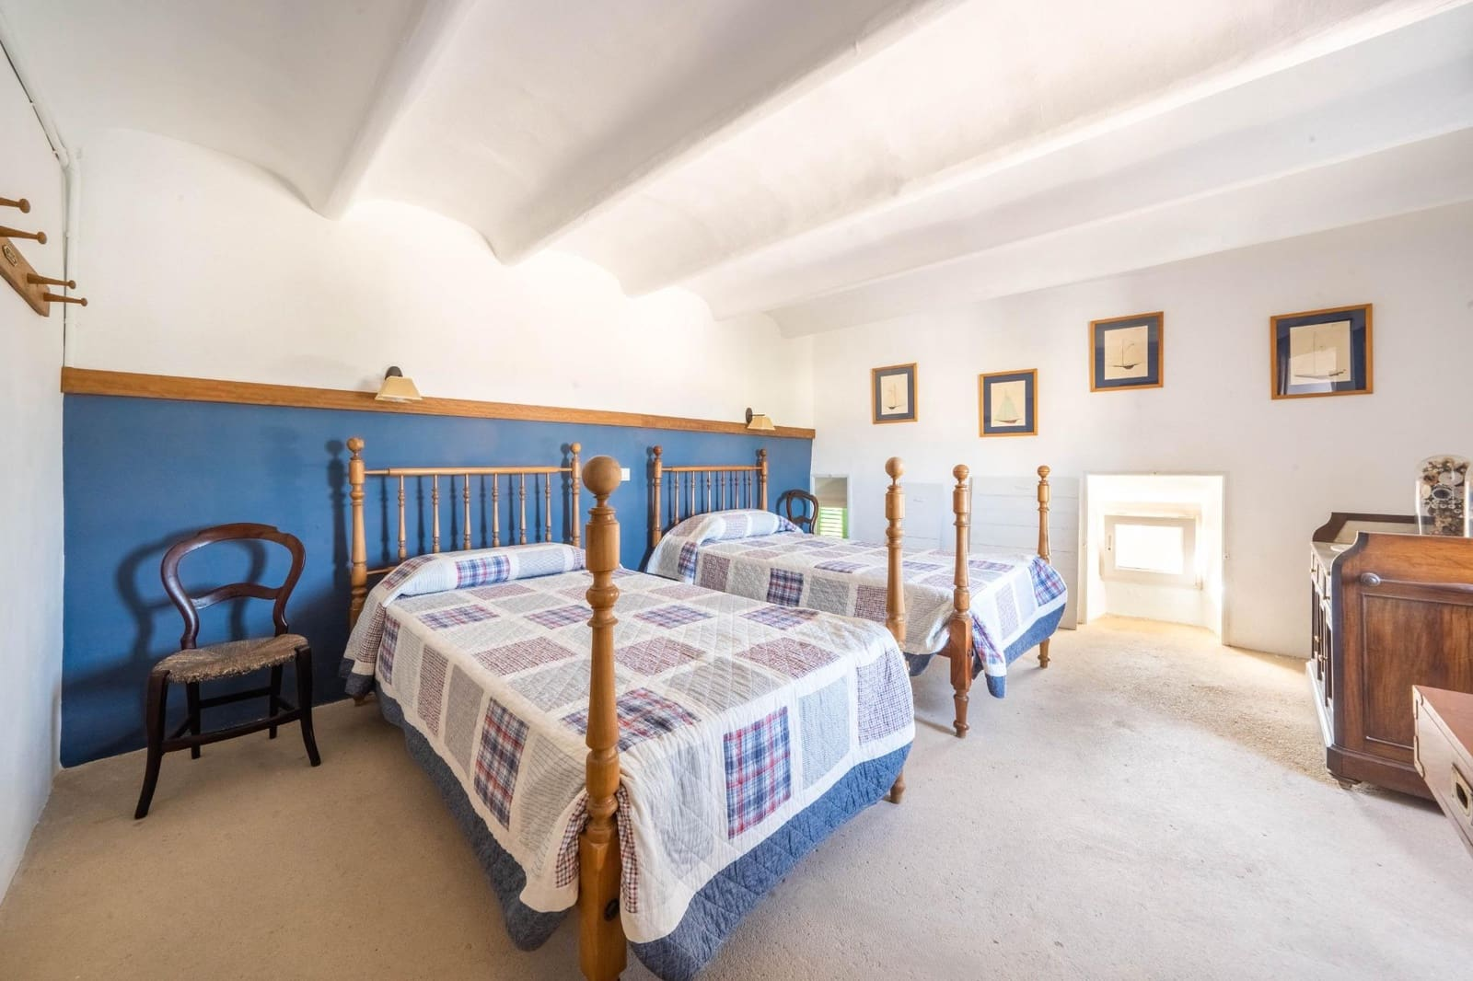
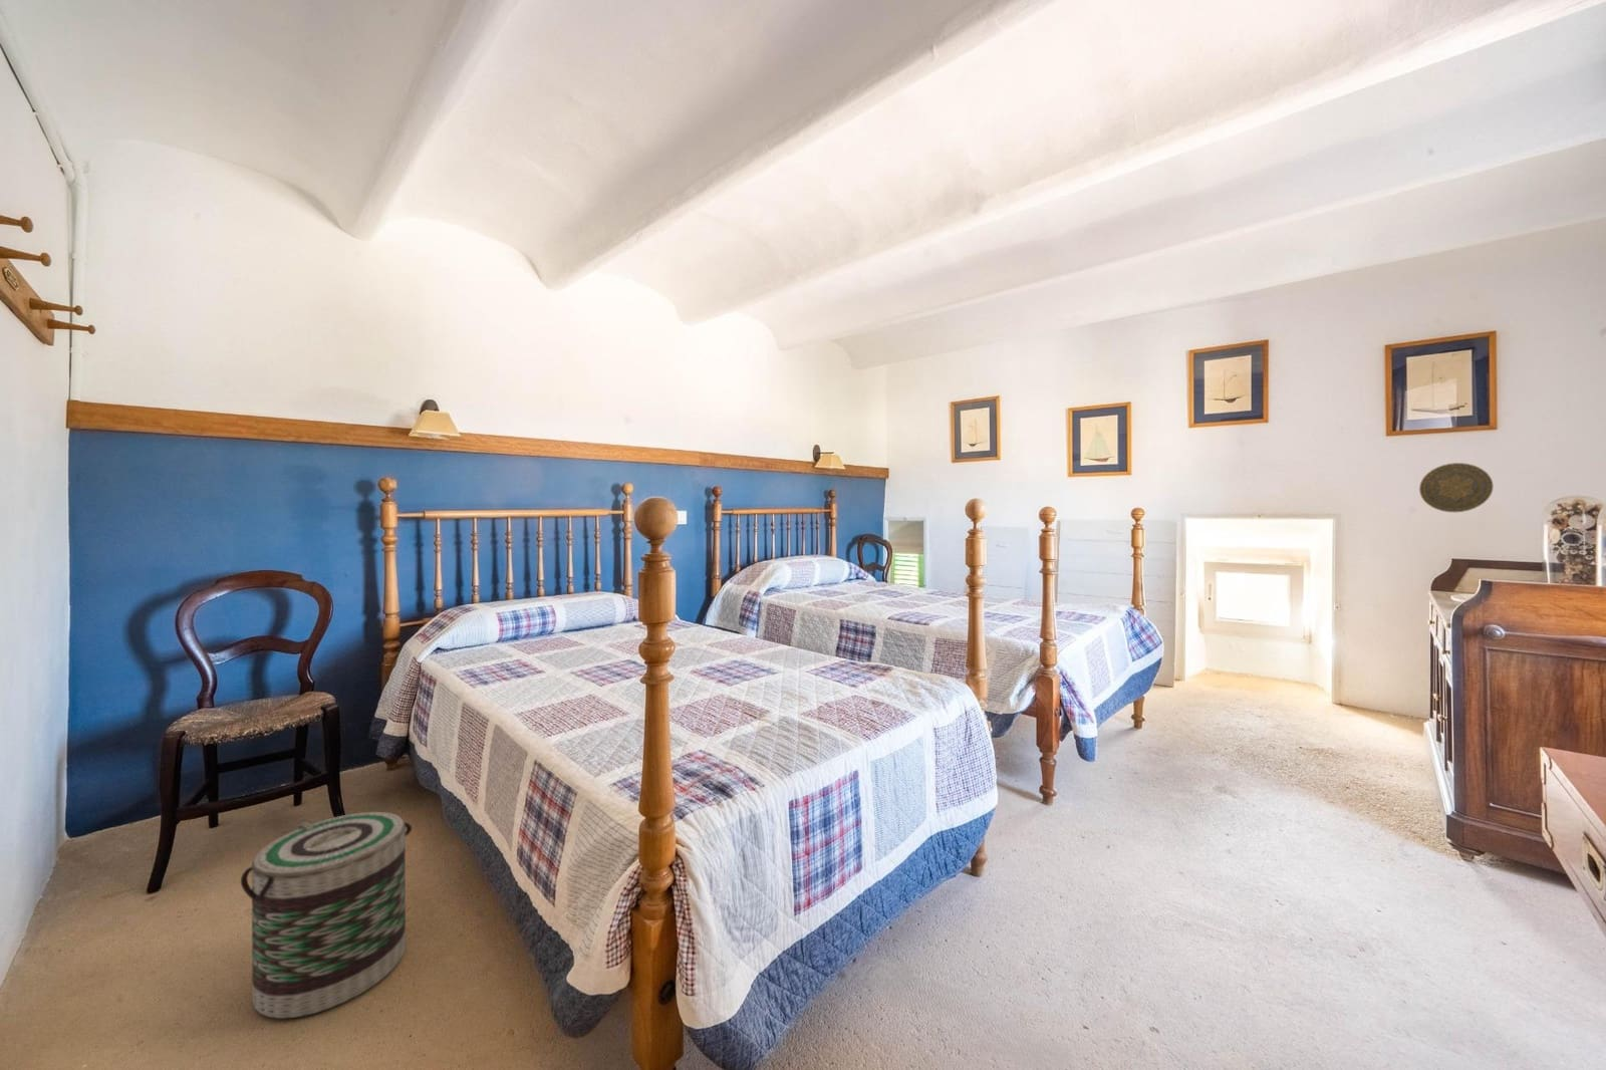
+ decorative plate (1456, 487)
+ basket (331, 899)
